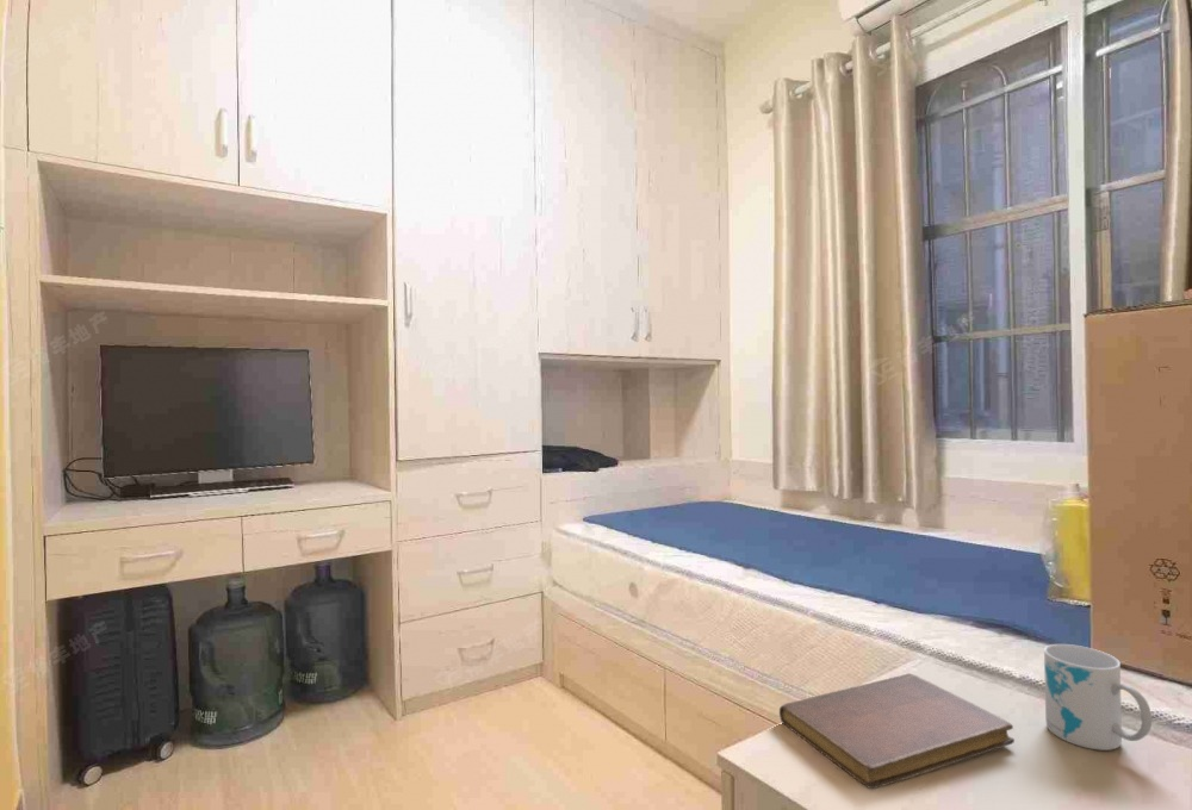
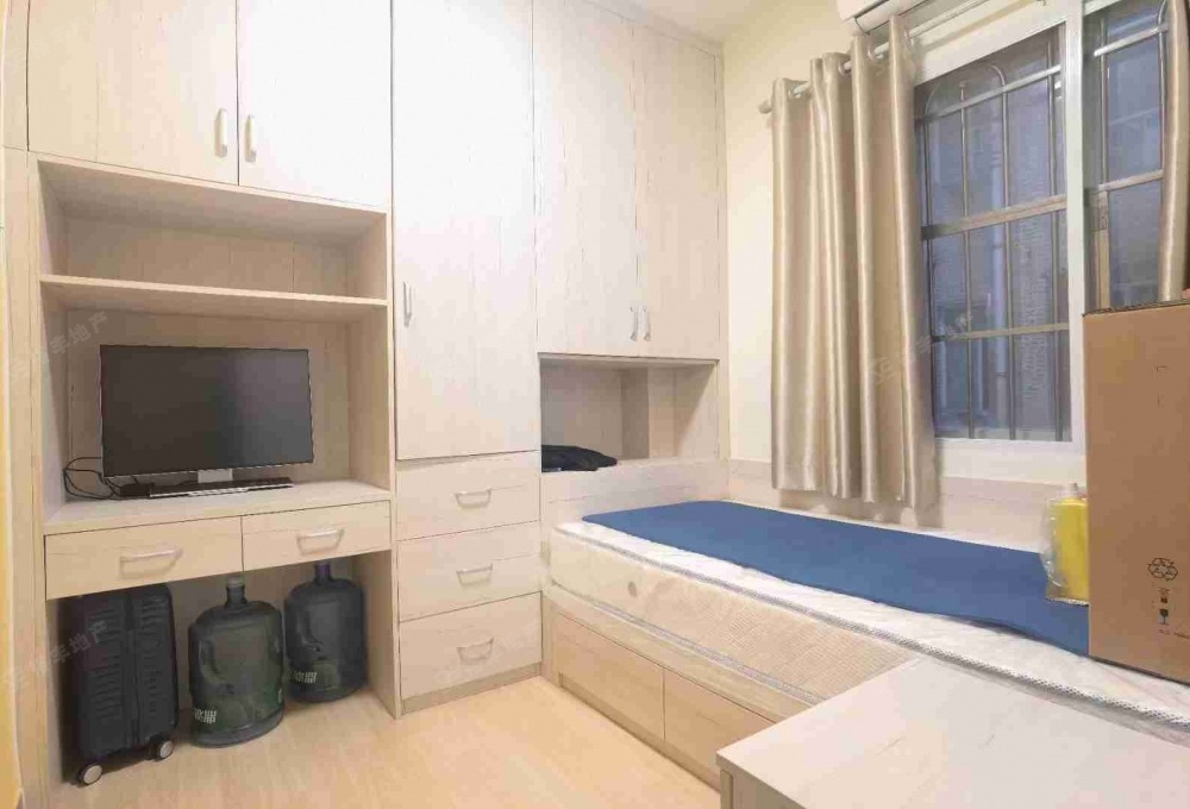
- notebook (892, 722)
- mug (1097, 702)
